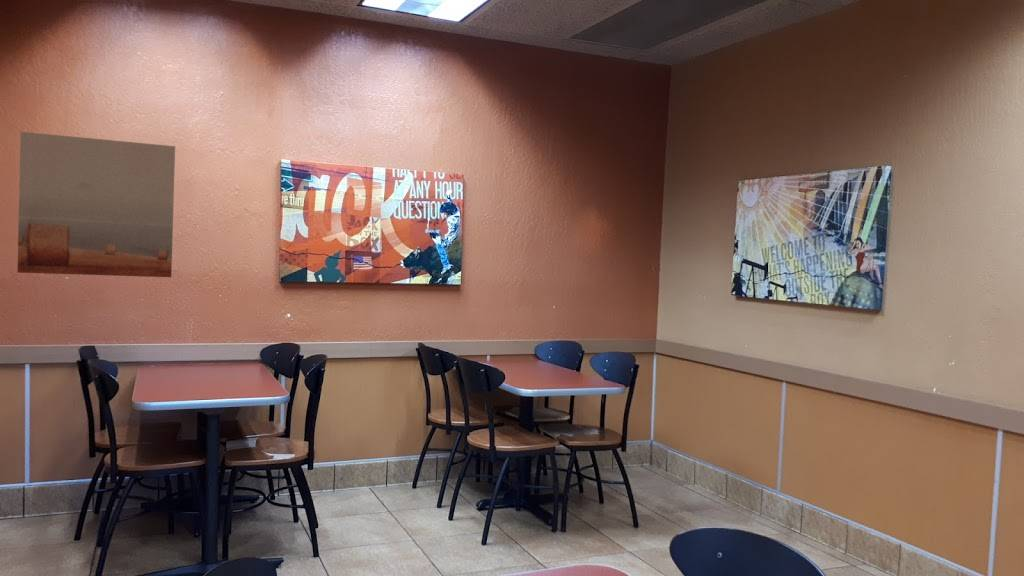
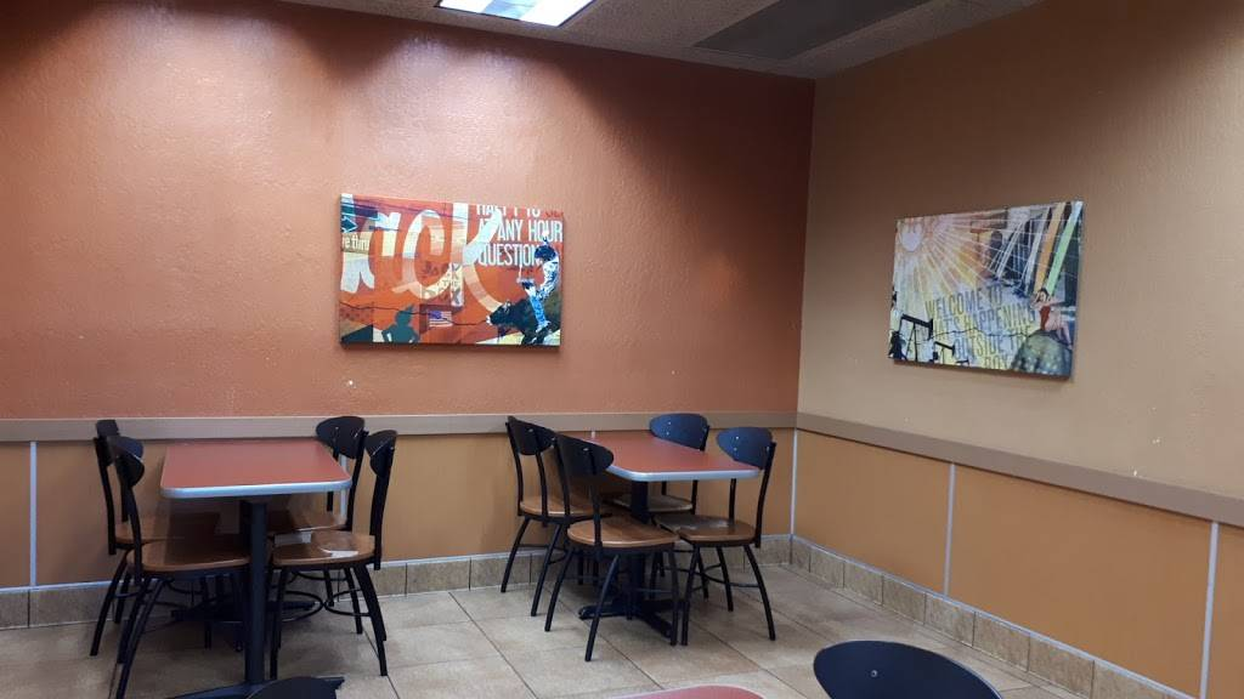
- wall art (99, 207)
